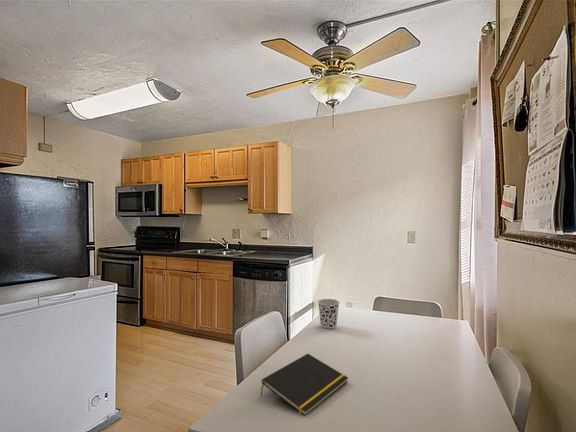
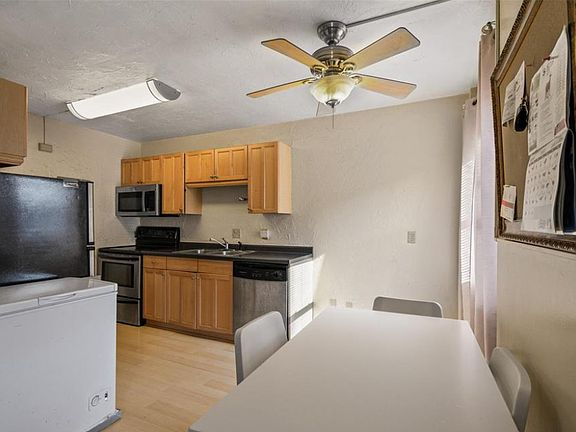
- notepad (306, 380)
- cup (328, 313)
